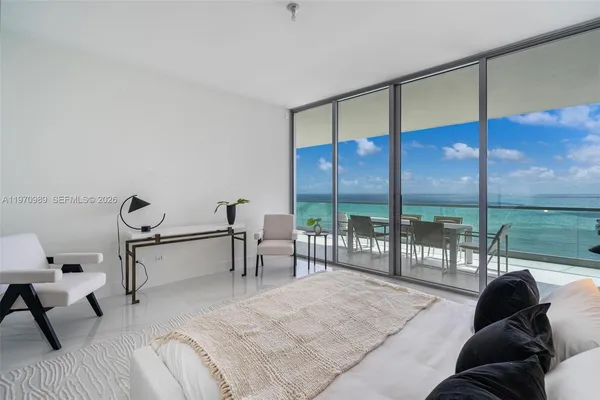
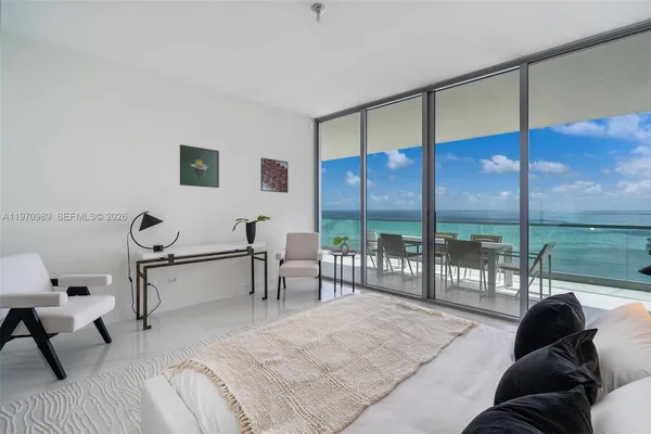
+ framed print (275, 176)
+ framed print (200, 167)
